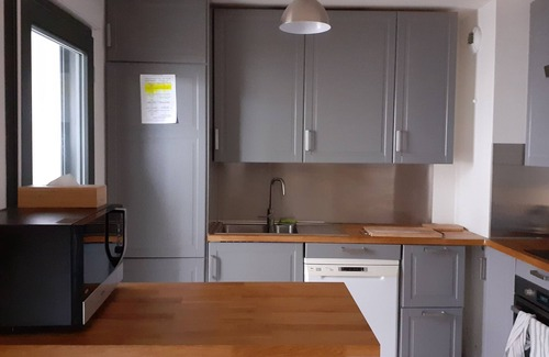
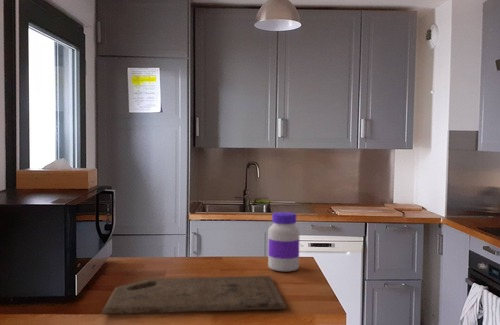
+ cutting board (196, 293)
+ jar (283, 240)
